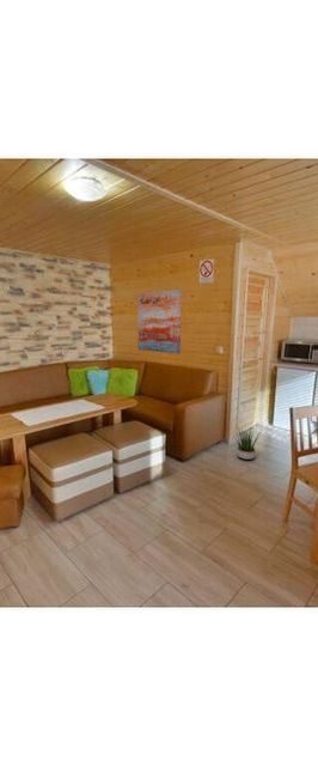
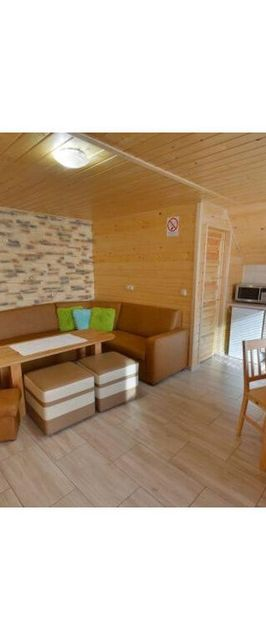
- potted plant (246, 443)
- wall art (158, 322)
